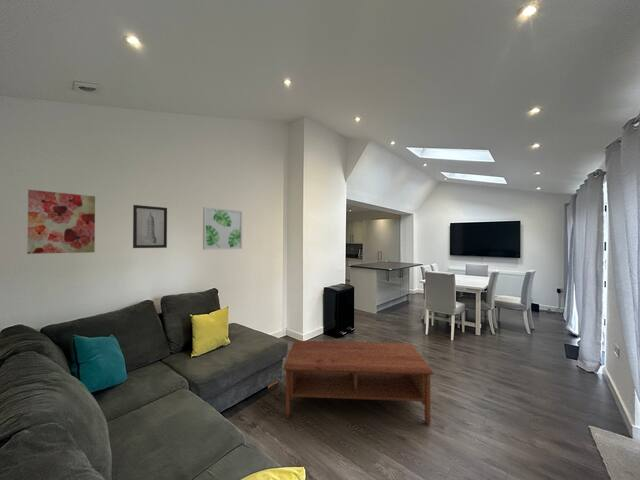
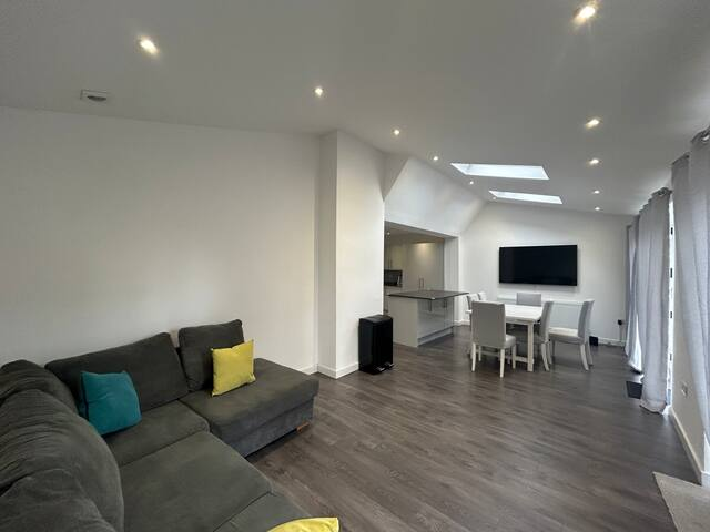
- wall art (63, 223)
- wall art (150, 227)
- wall art (223, 229)
- coffee table (354, 376)
